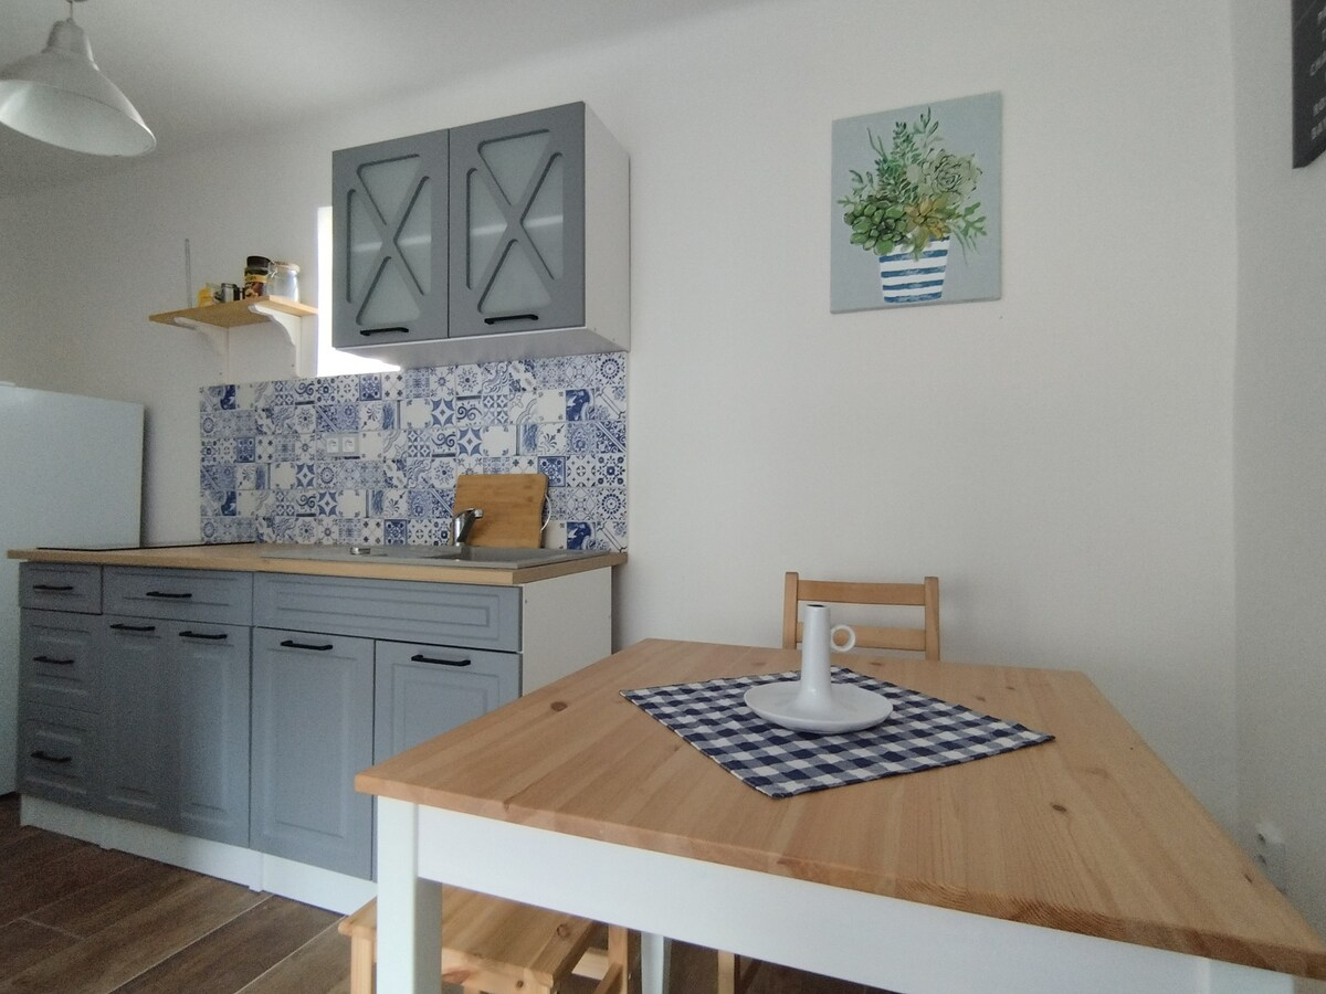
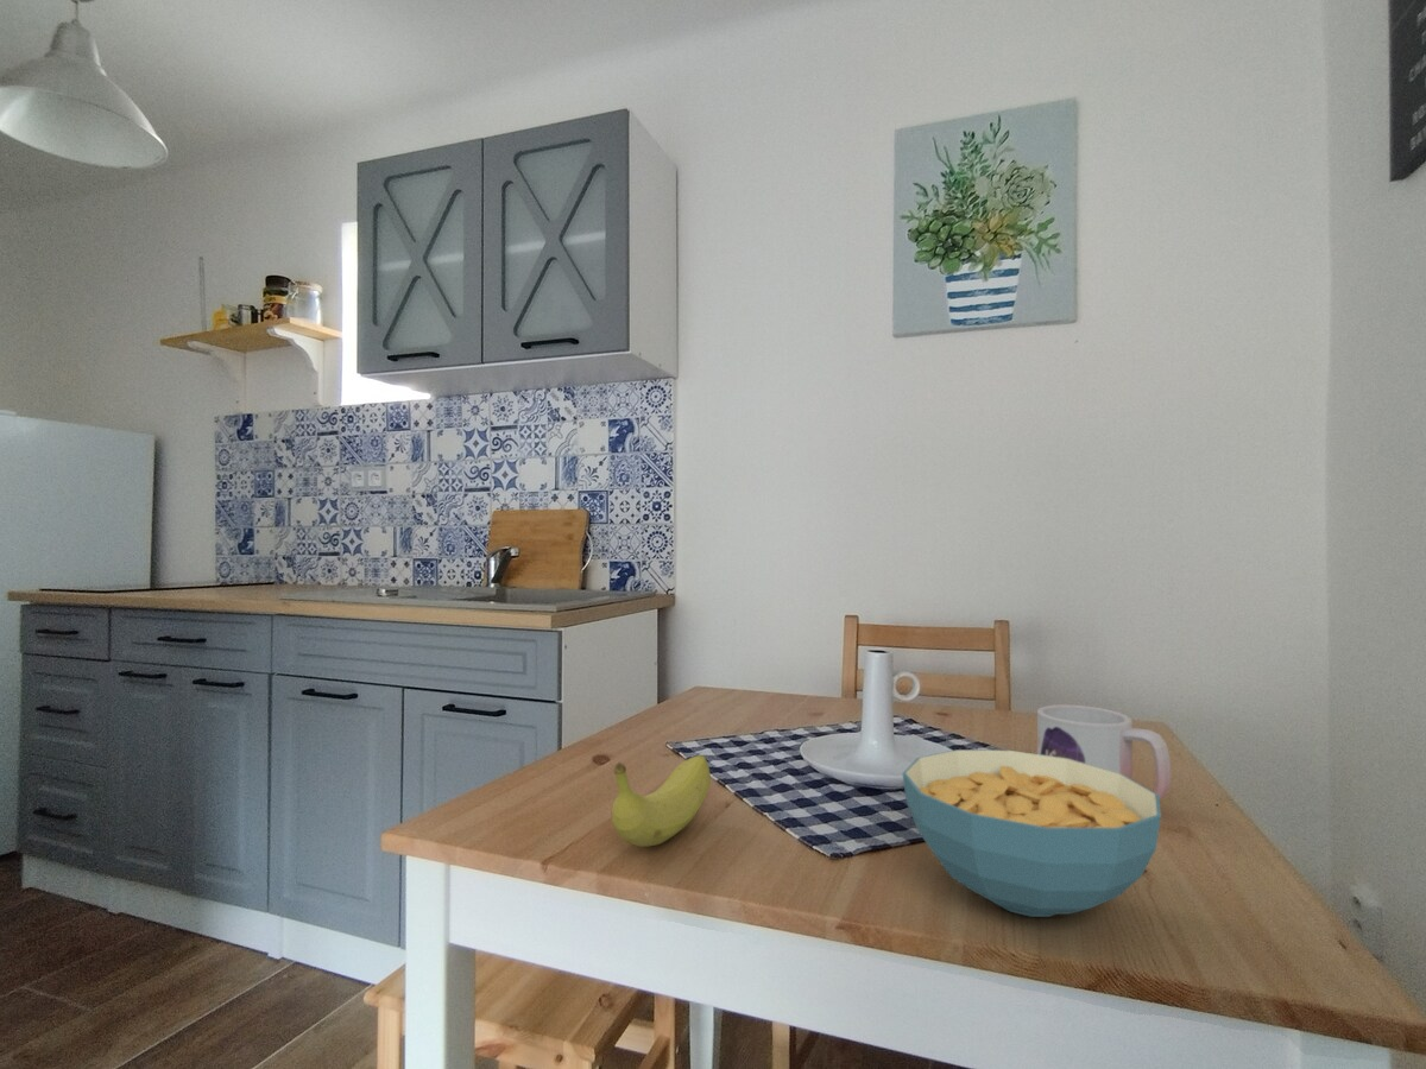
+ cereal bowl (1024, 841)
+ fruit (664, 785)
+ mug (1100, 759)
